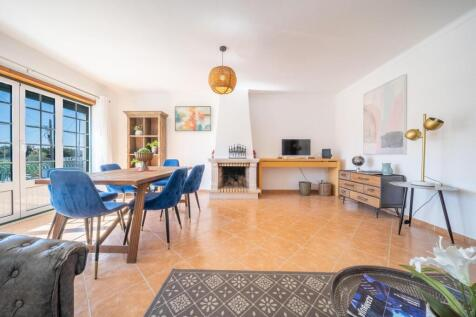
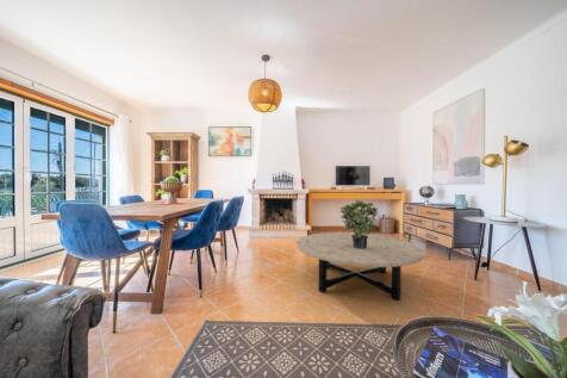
+ coffee table (355, 261)
+ potted plant (356, 223)
